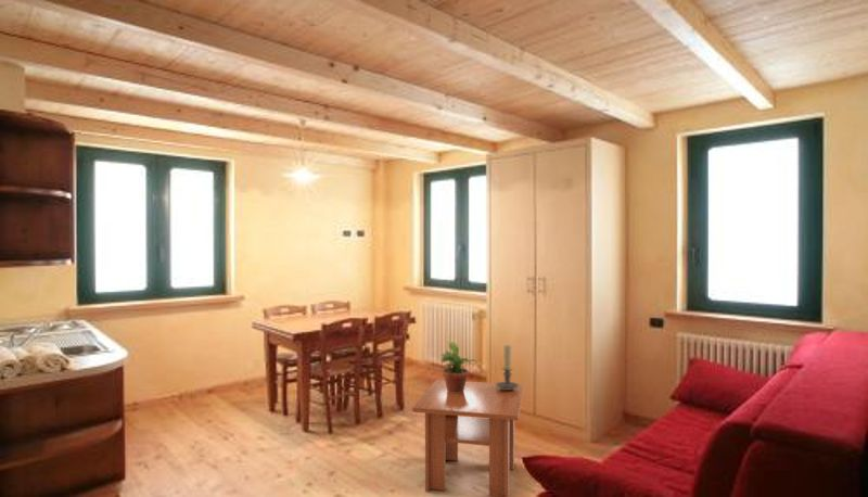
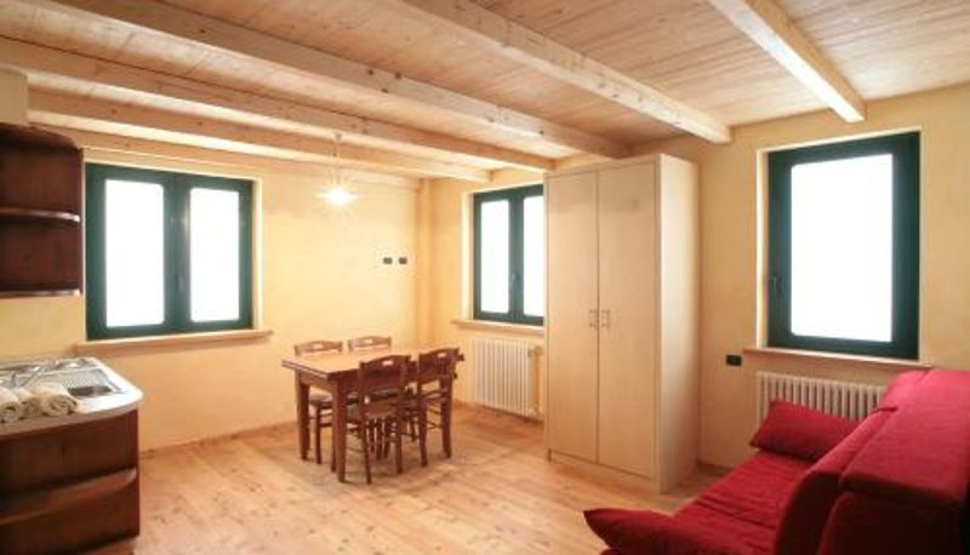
- candle holder (507, 366)
- potted plant (458, 368)
- coffee table (472, 435)
